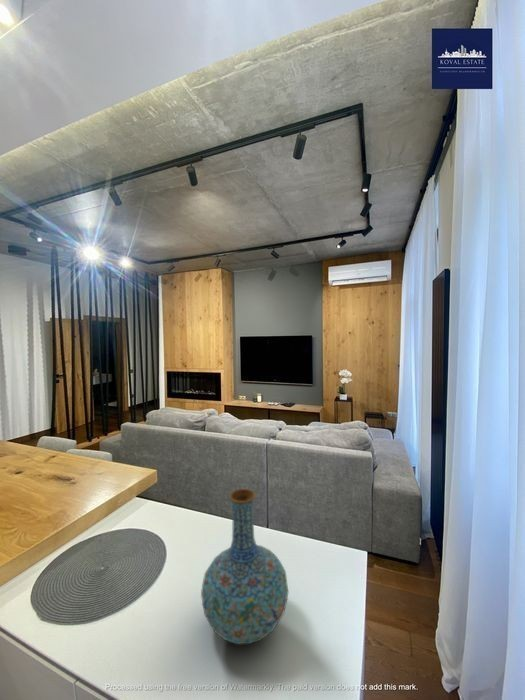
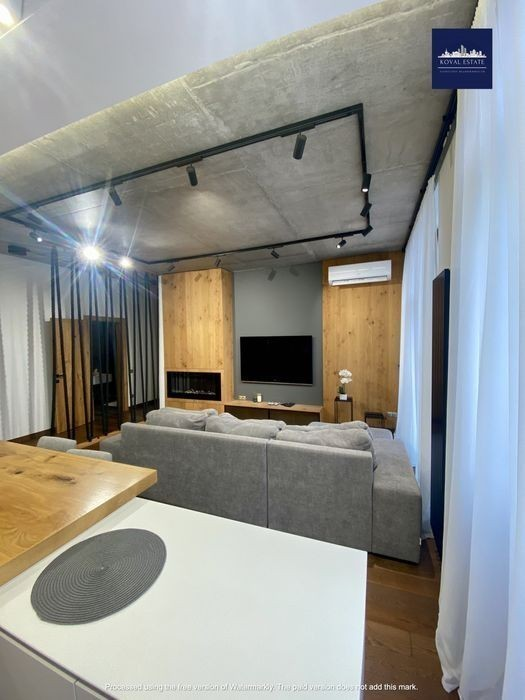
- vase (244, 559)
